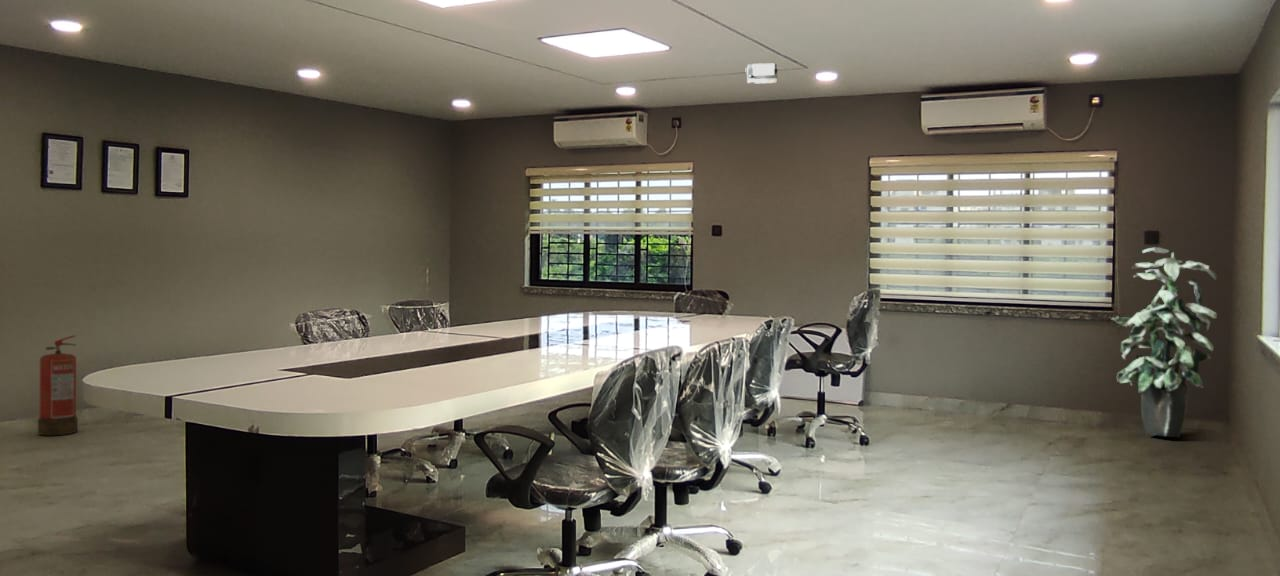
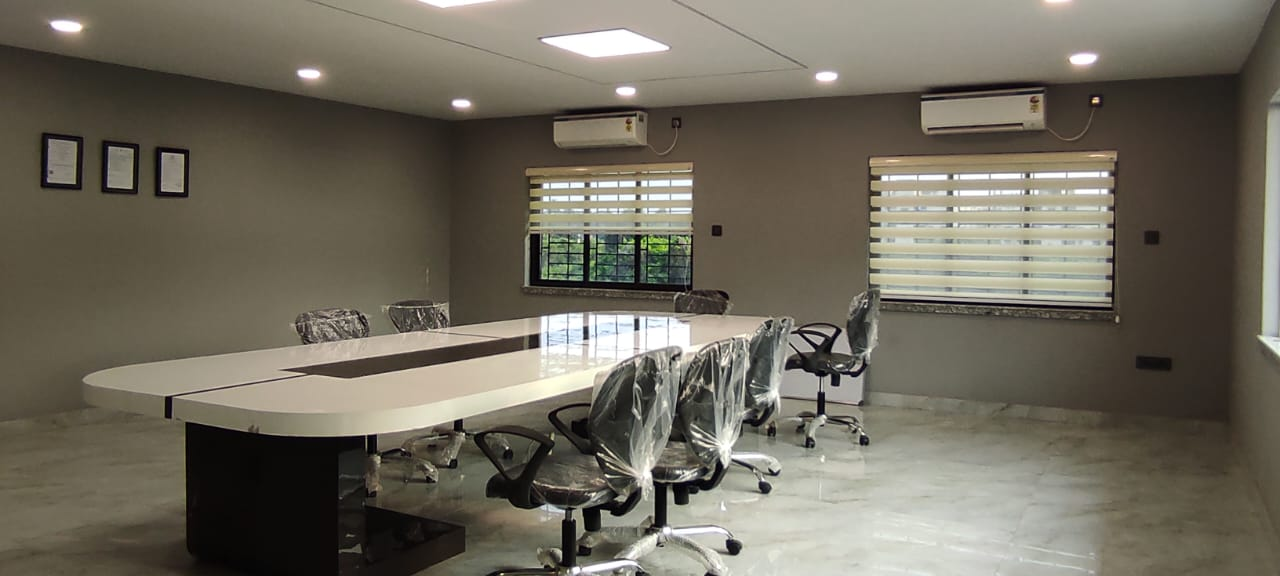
- indoor plant (1162, 341)
- fire extinguisher (58, 384)
- projector (761, 72)
